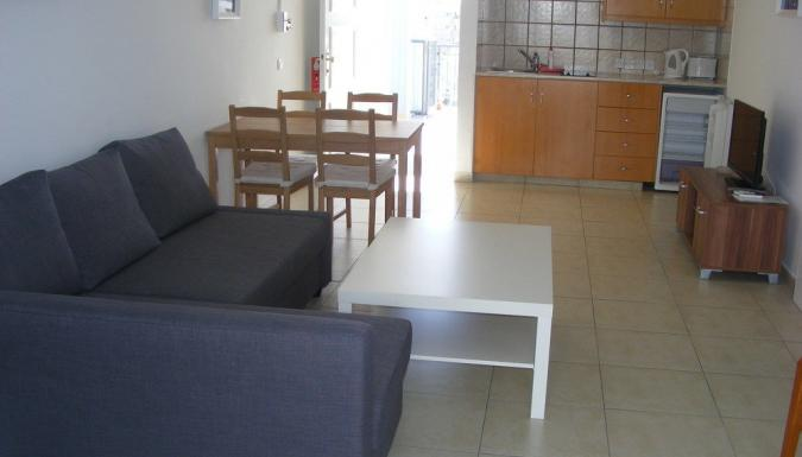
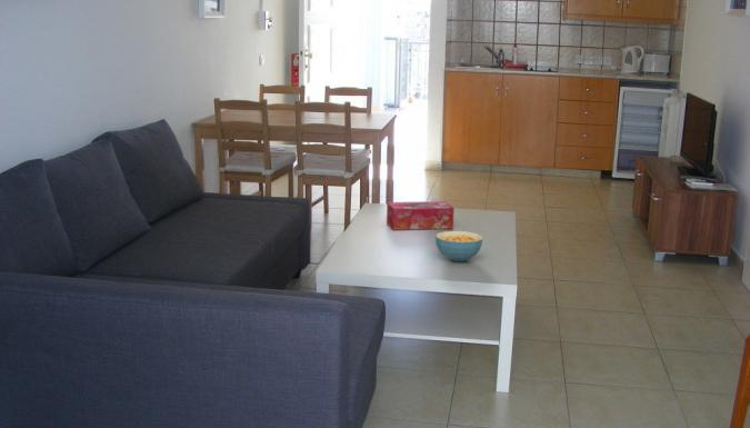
+ tissue box (419, 215)
+ cereal bowl (458, 248)
